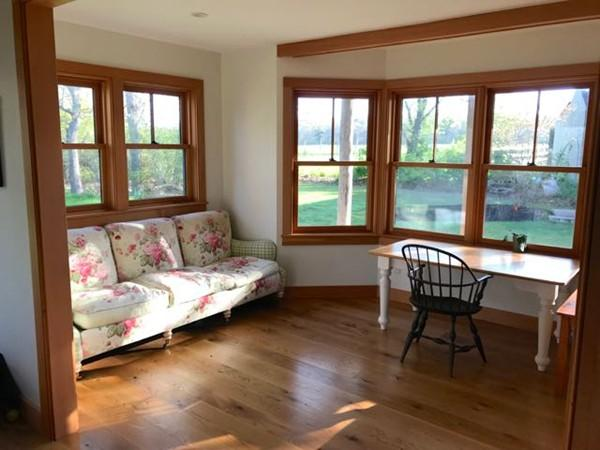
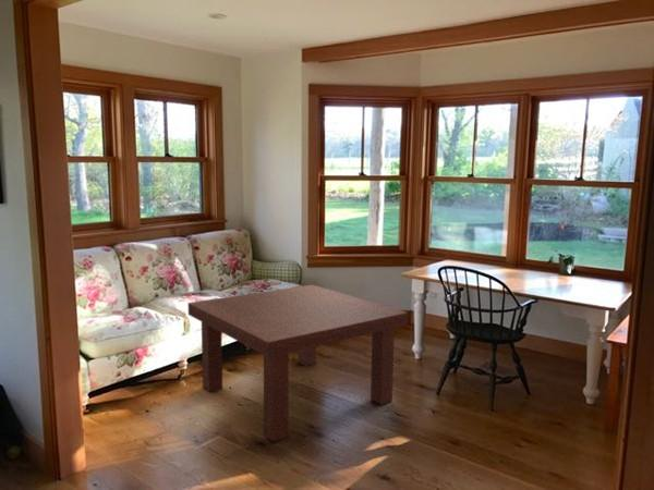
+ coffee table (293, 351)
